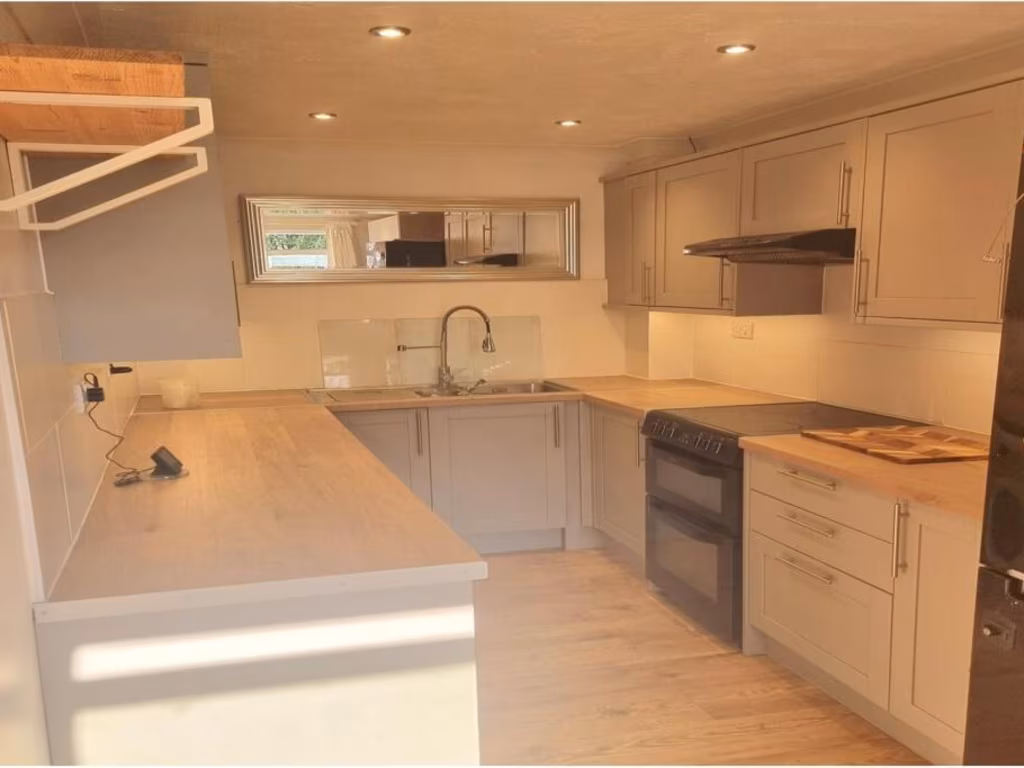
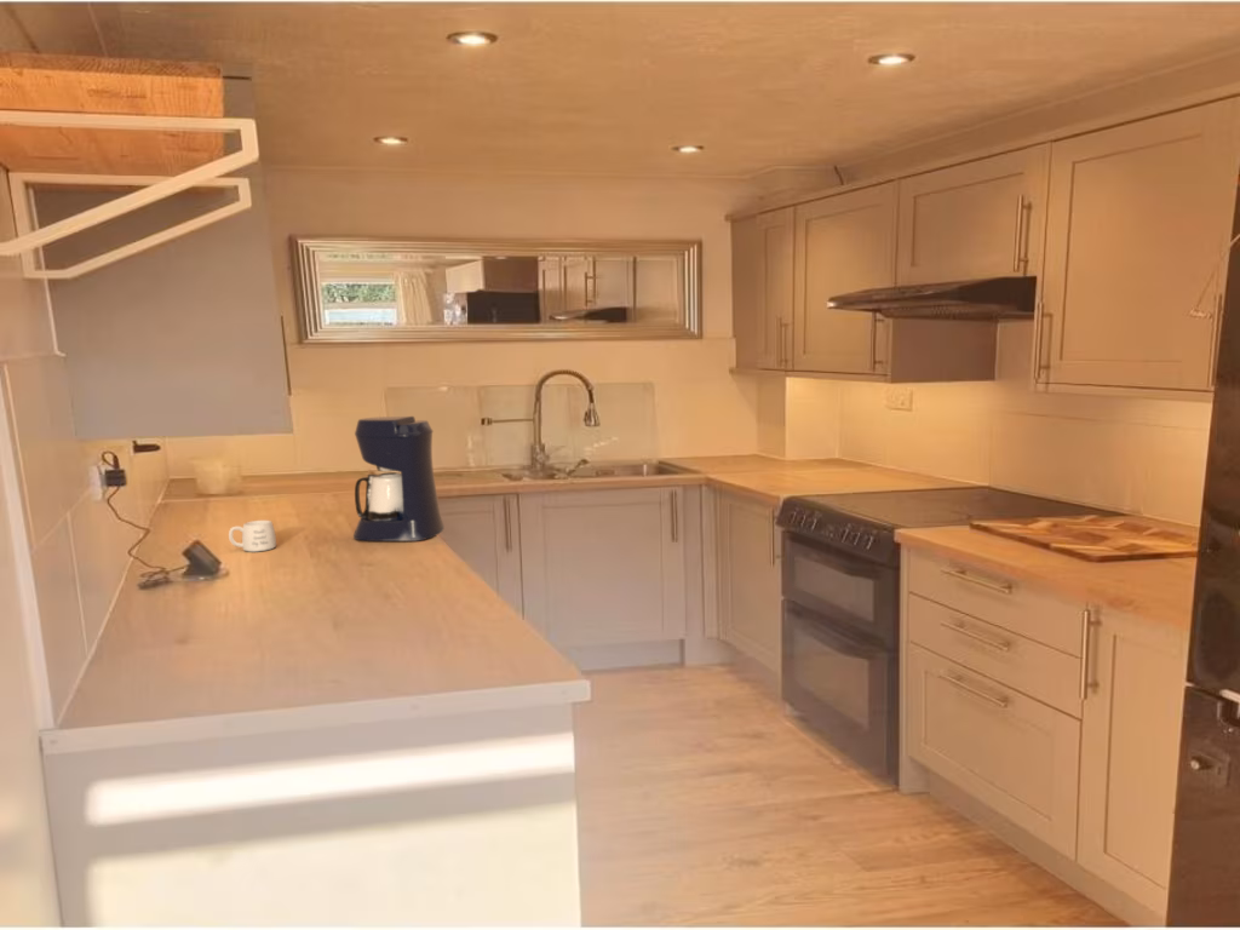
+ coffee maker (396, 476)
+ mug (252, 536)
